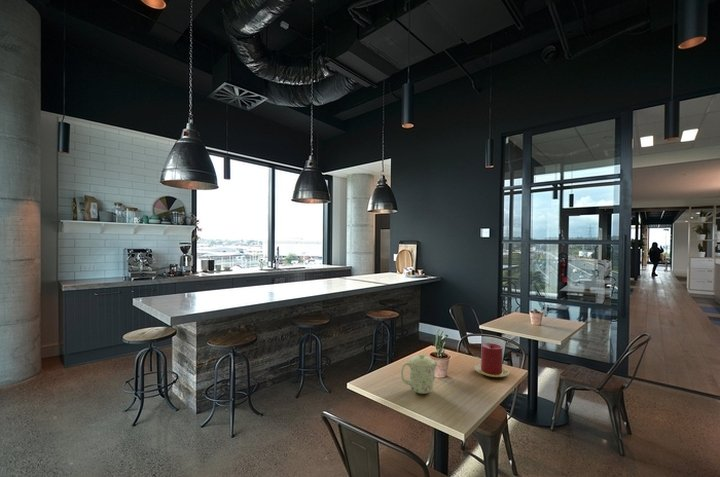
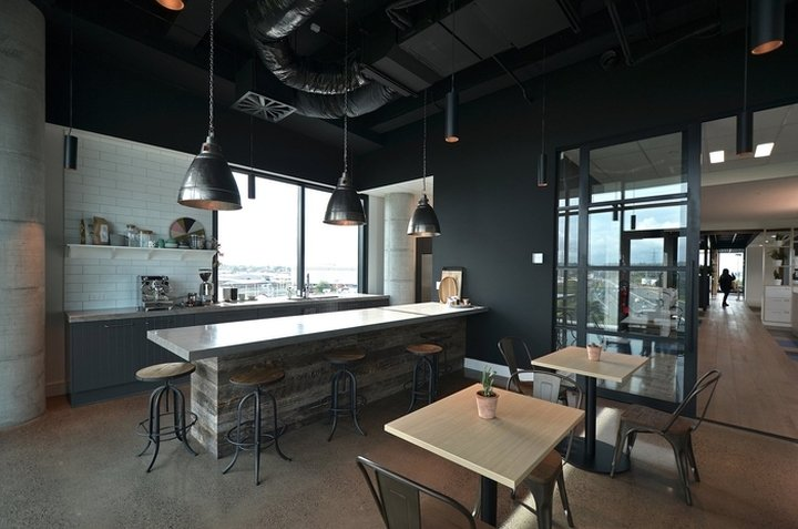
- candle (491, 359)
- mug (419, 372)
